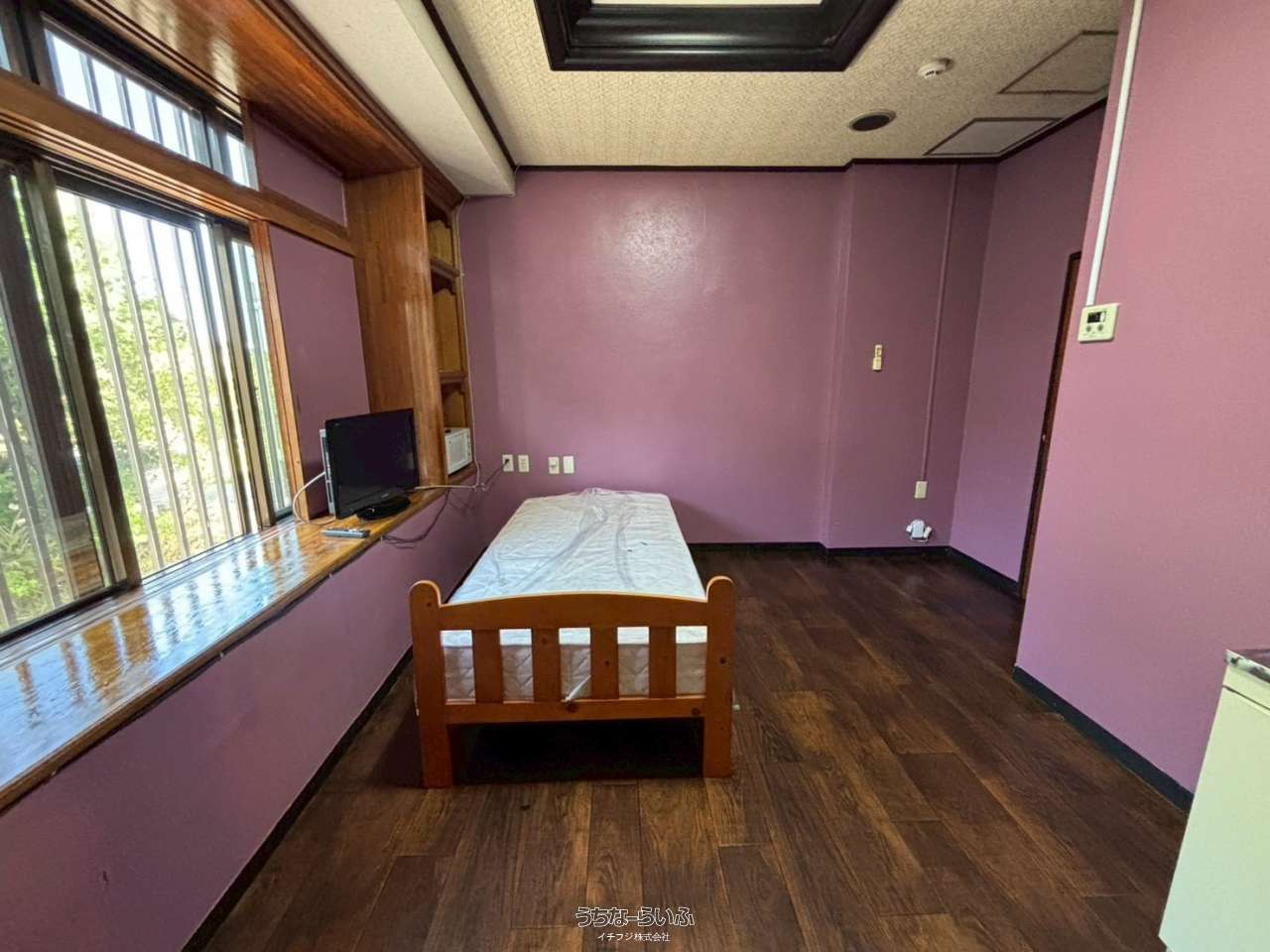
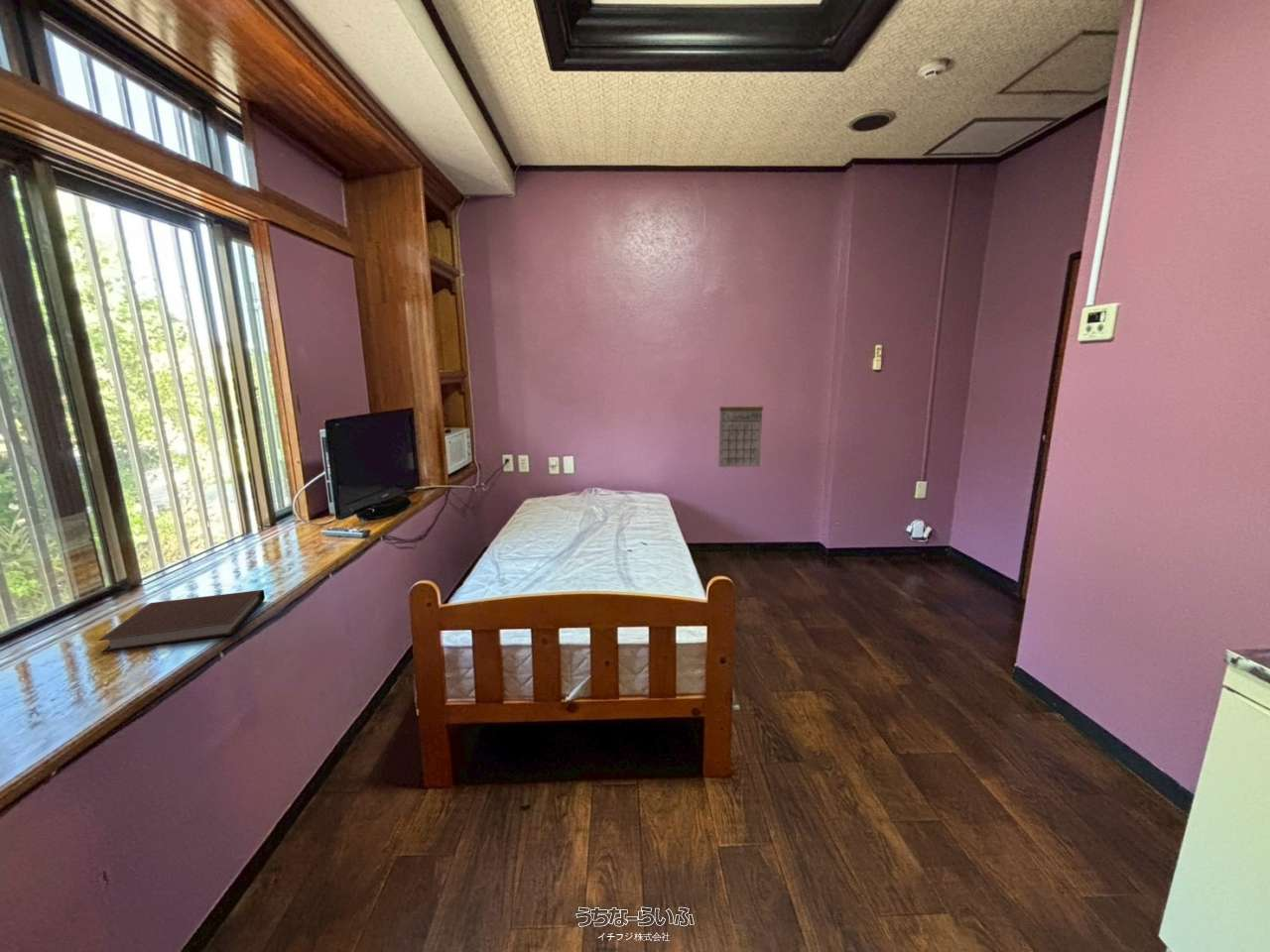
+ notebook (190, 617)
+ calendar (740, 429)
